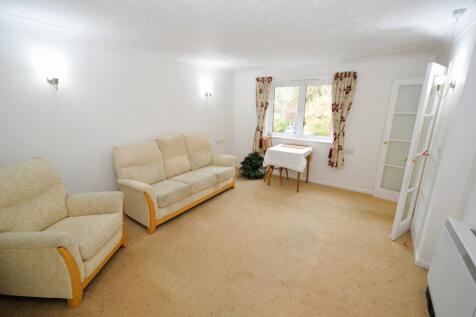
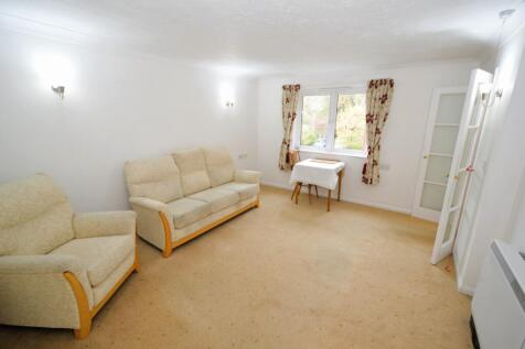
- potted plant (253, 163)
